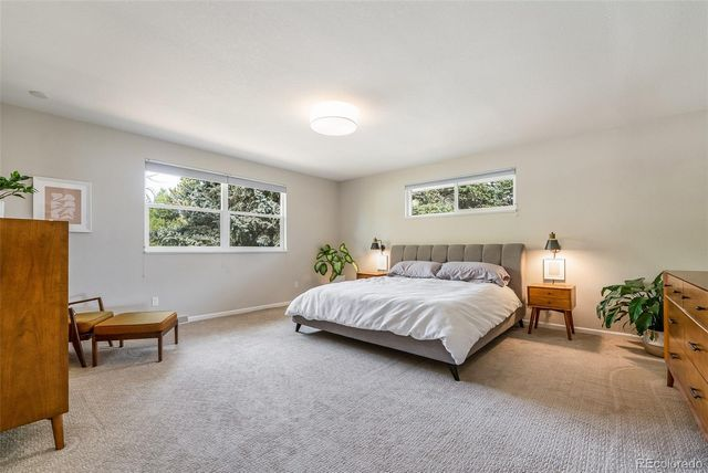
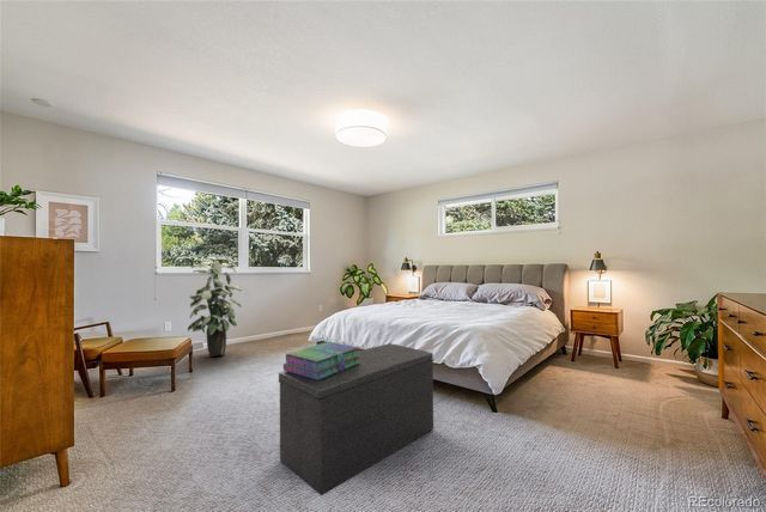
+ indoor plant (213, 305)
+ bench (363, 402)
+ stack of books (323, 358)
